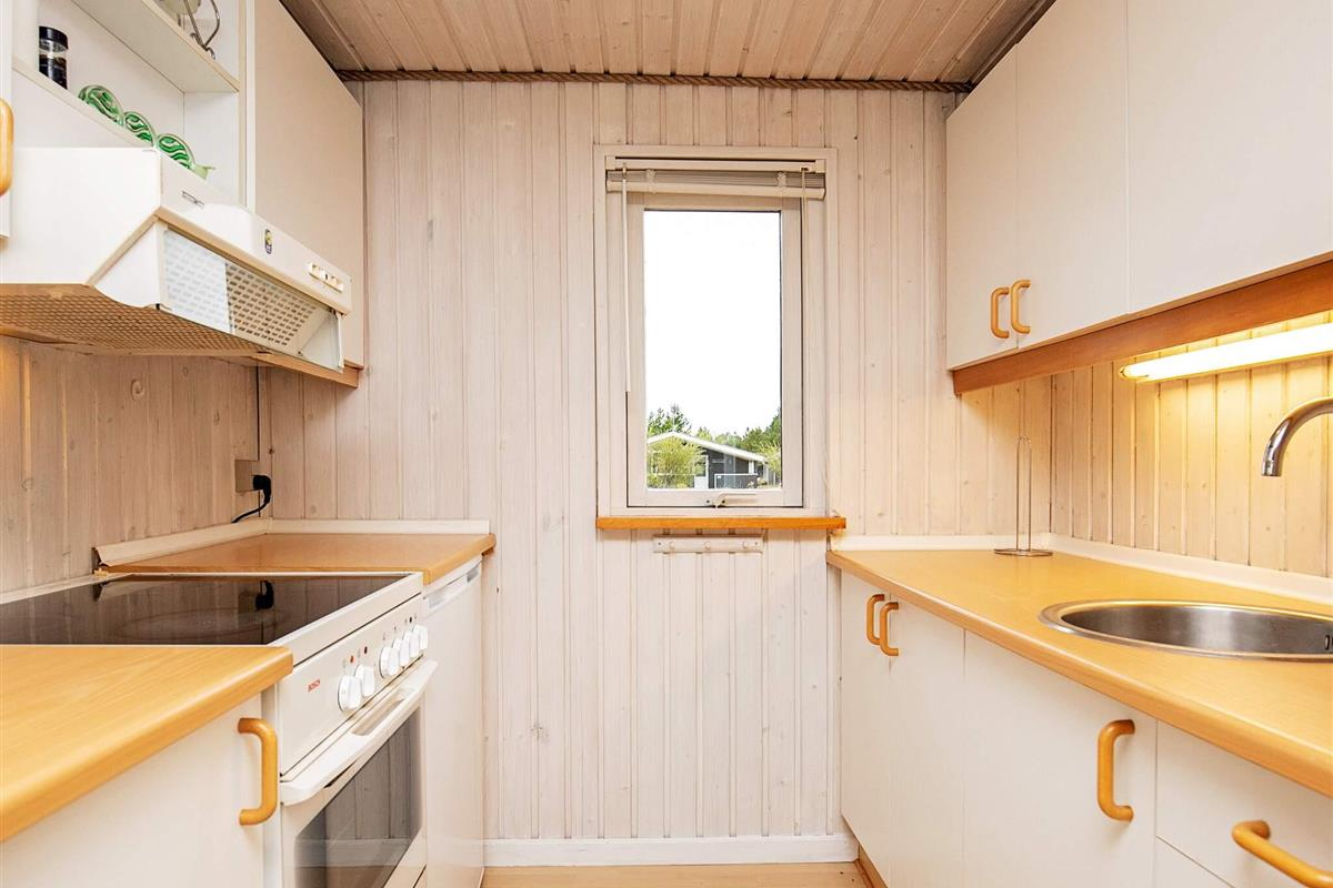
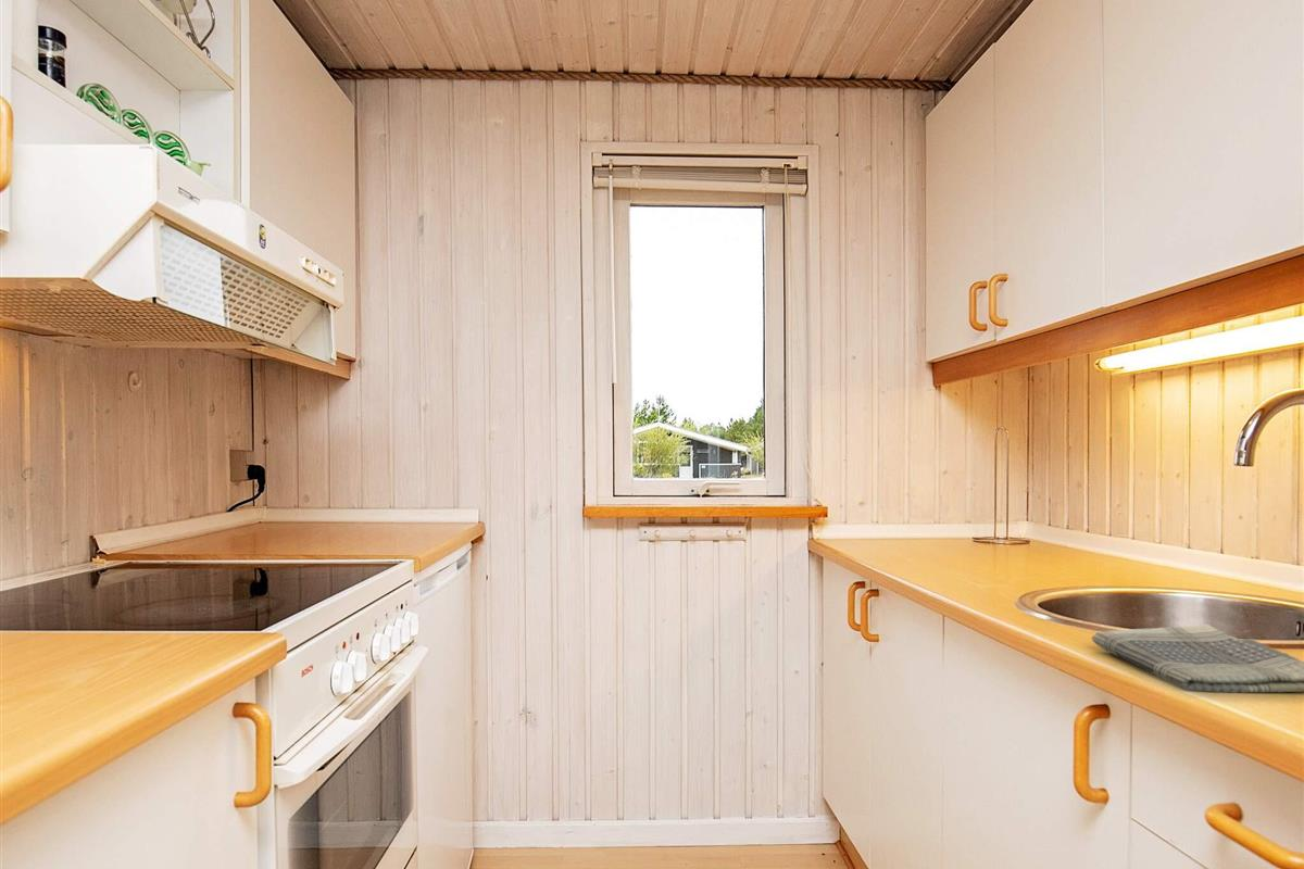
+ dish towel (1208, 655)
